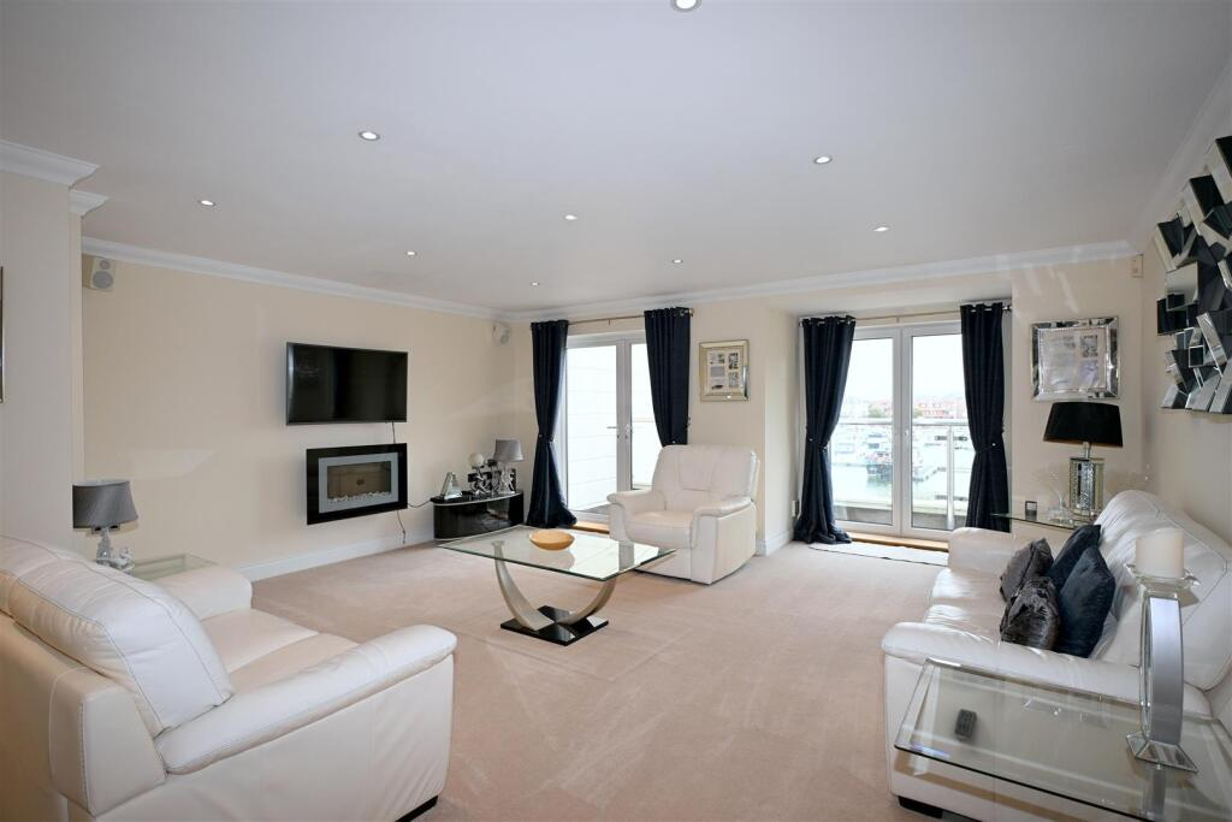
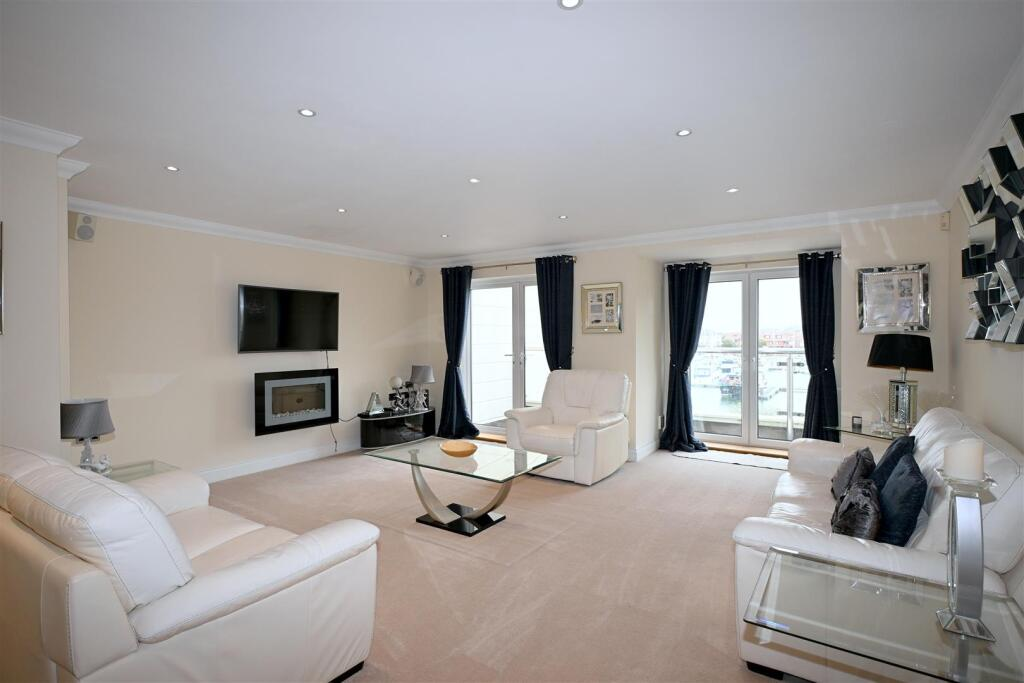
- remote control (965, 723)
